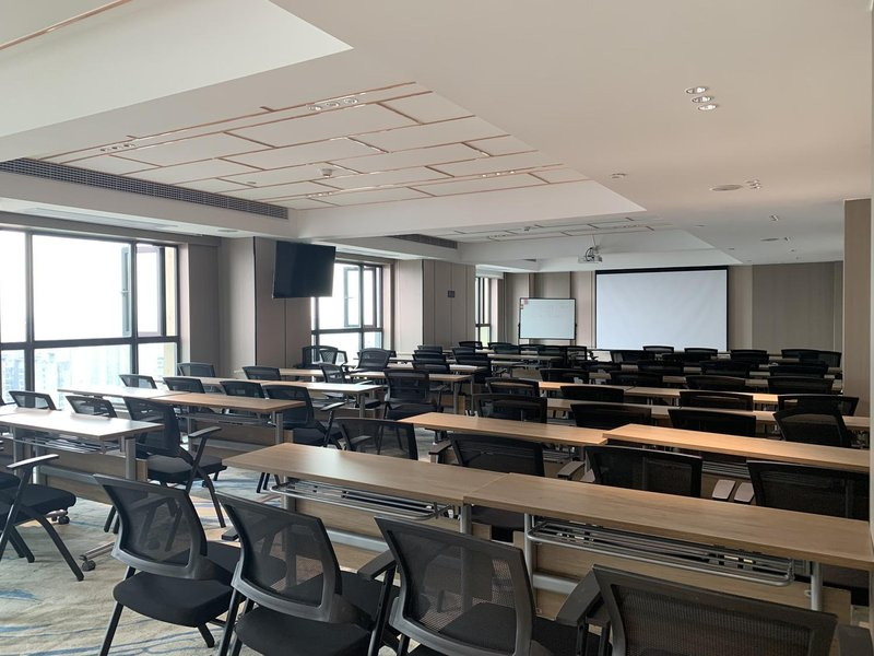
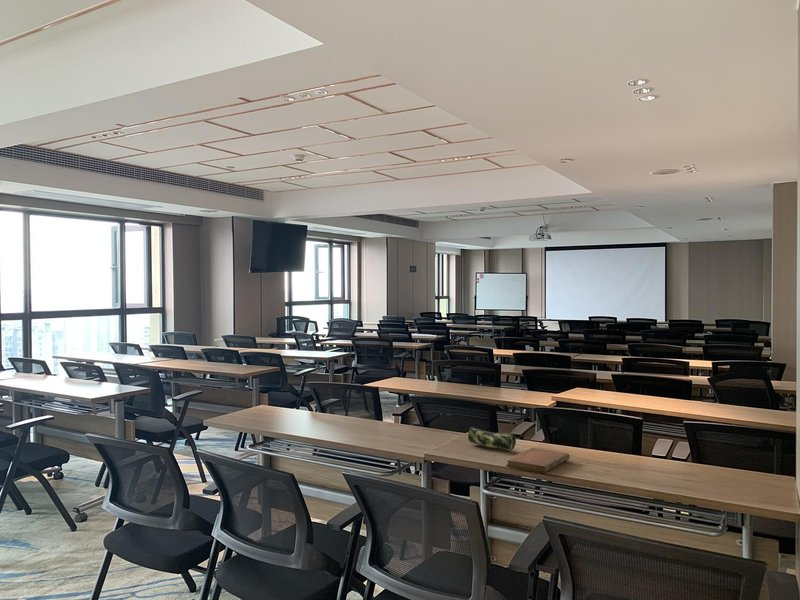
+ notebook (538, 459)
+ pencil case (490, 438)
